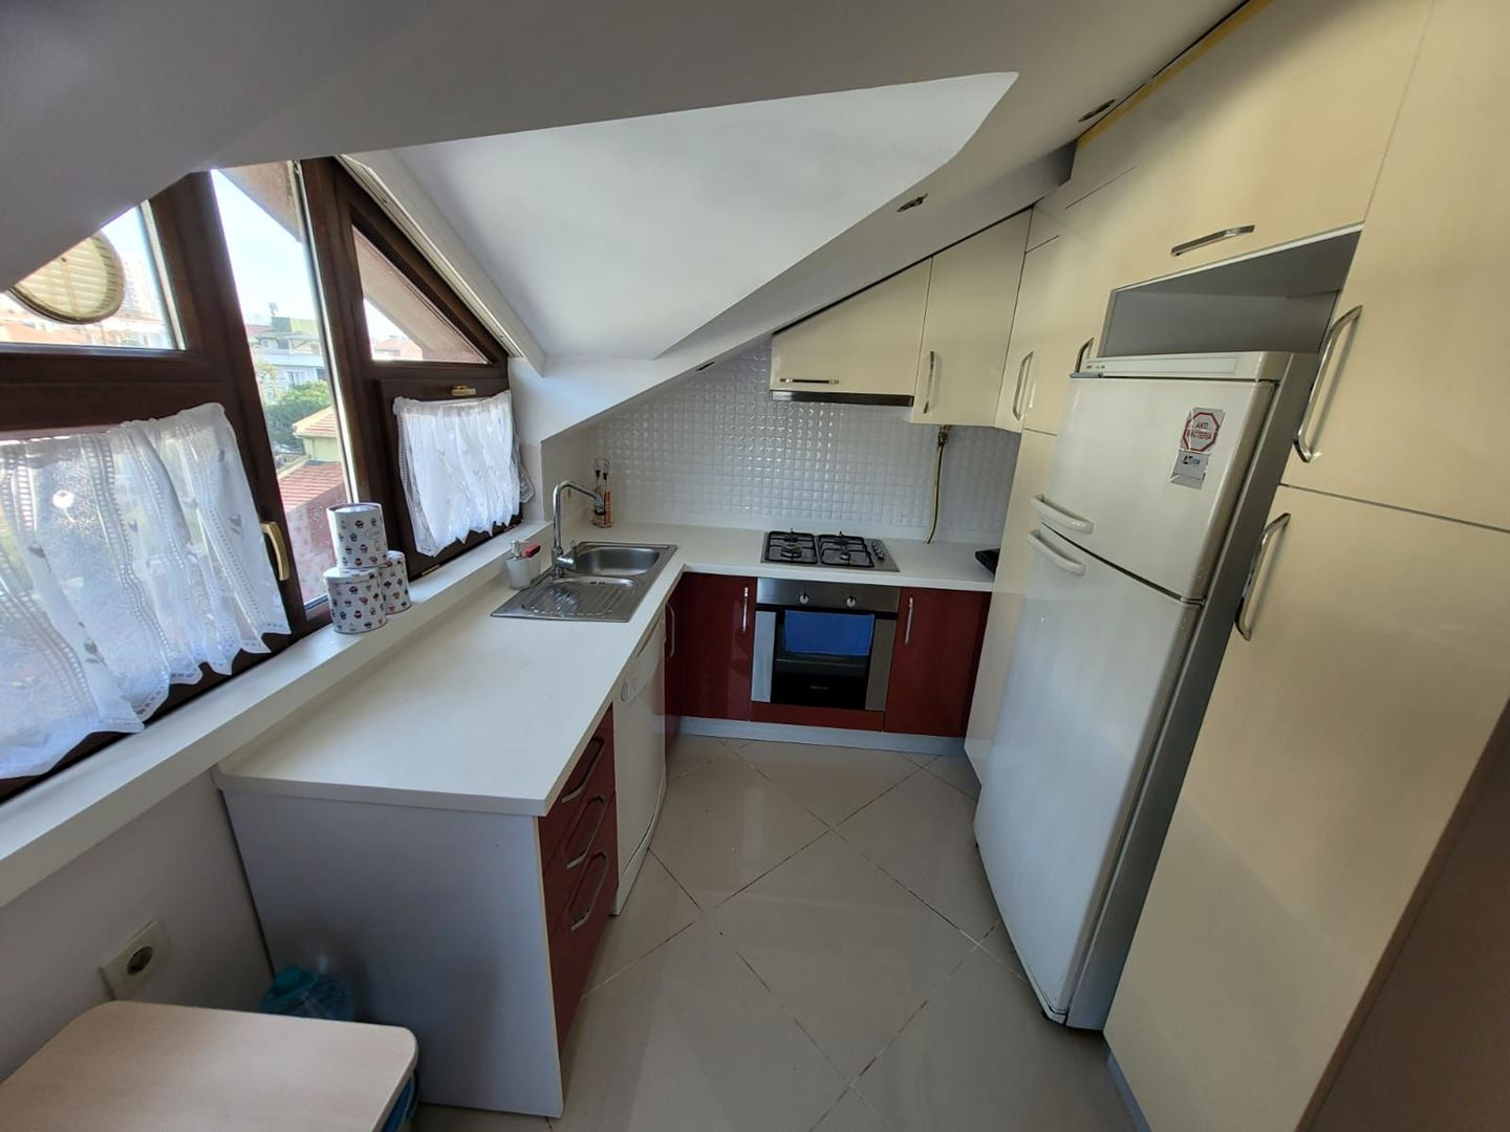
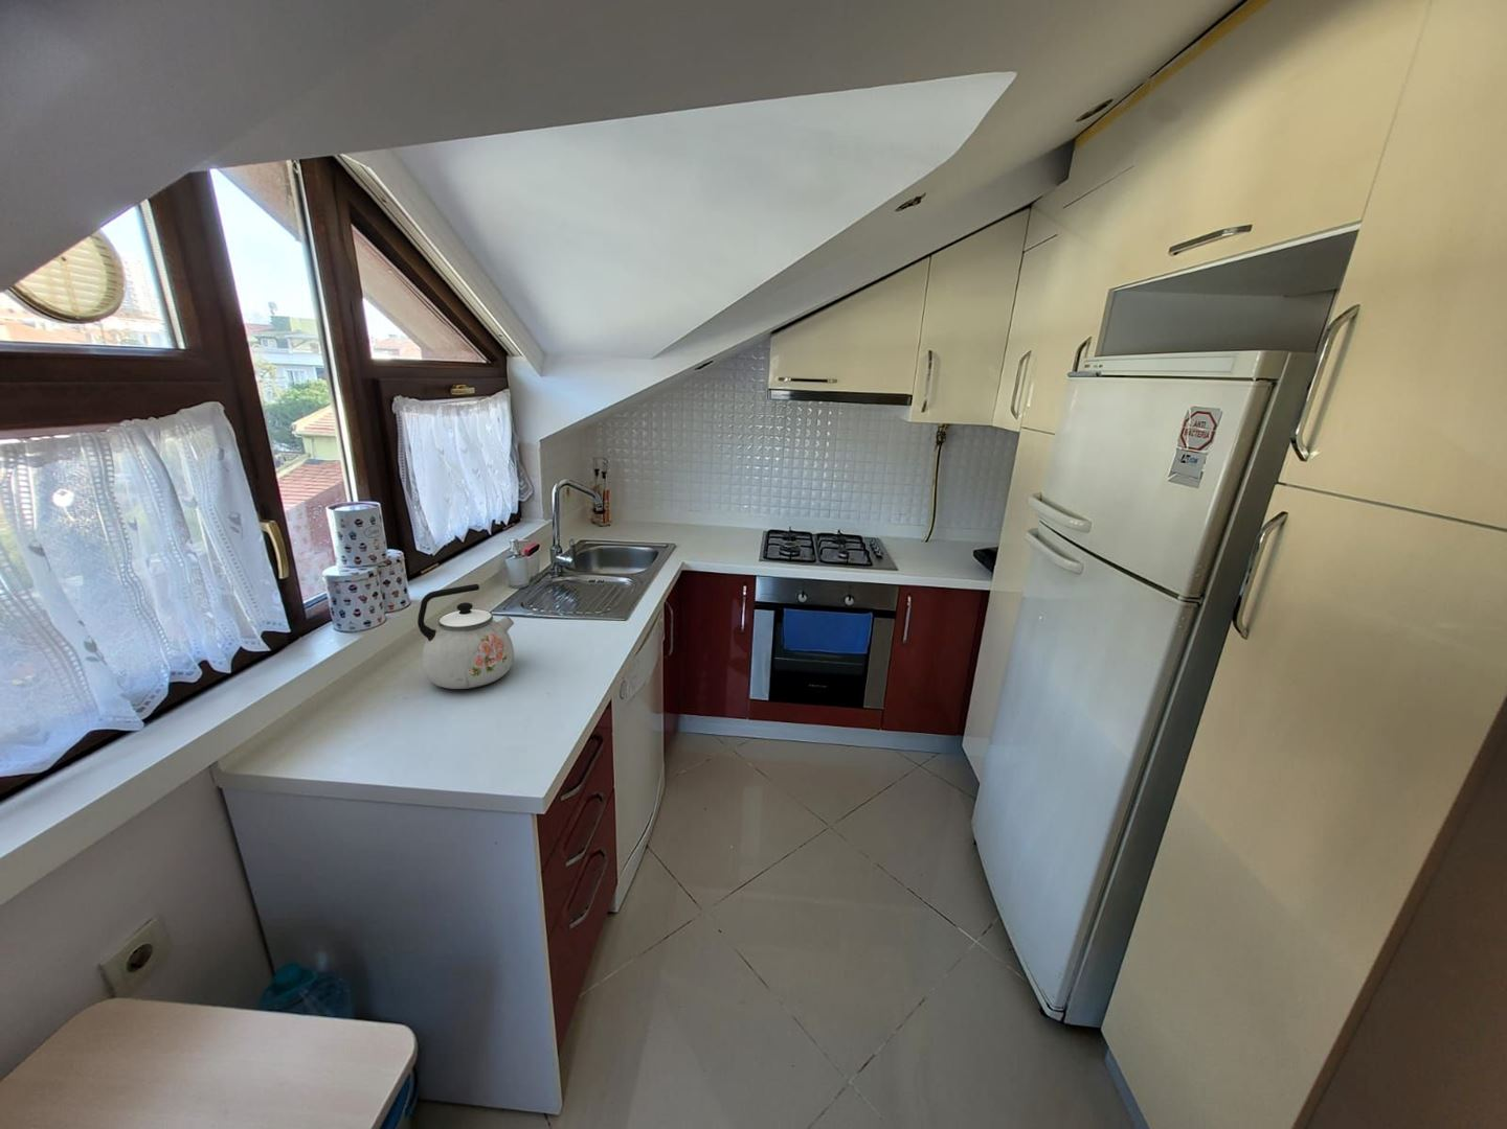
+ kettle (468, 631)
